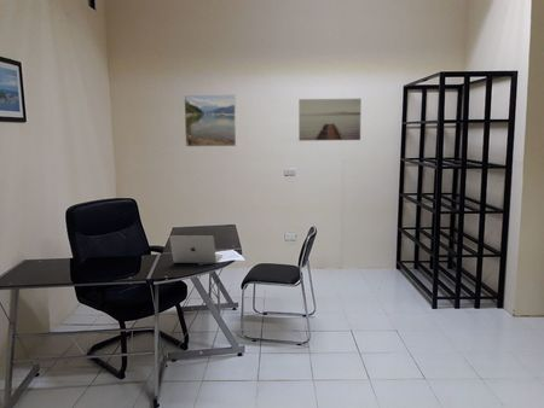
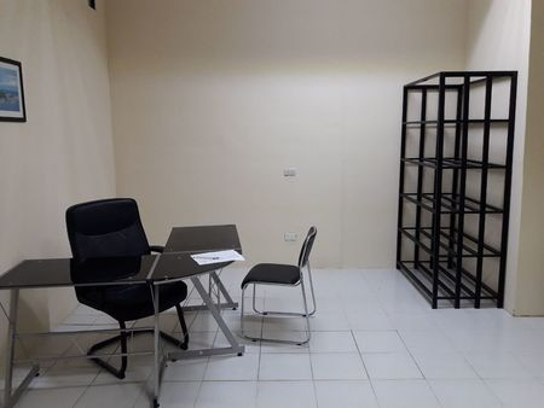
- wall art (329, 120)
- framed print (210, 121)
- laptop (197, 246)
